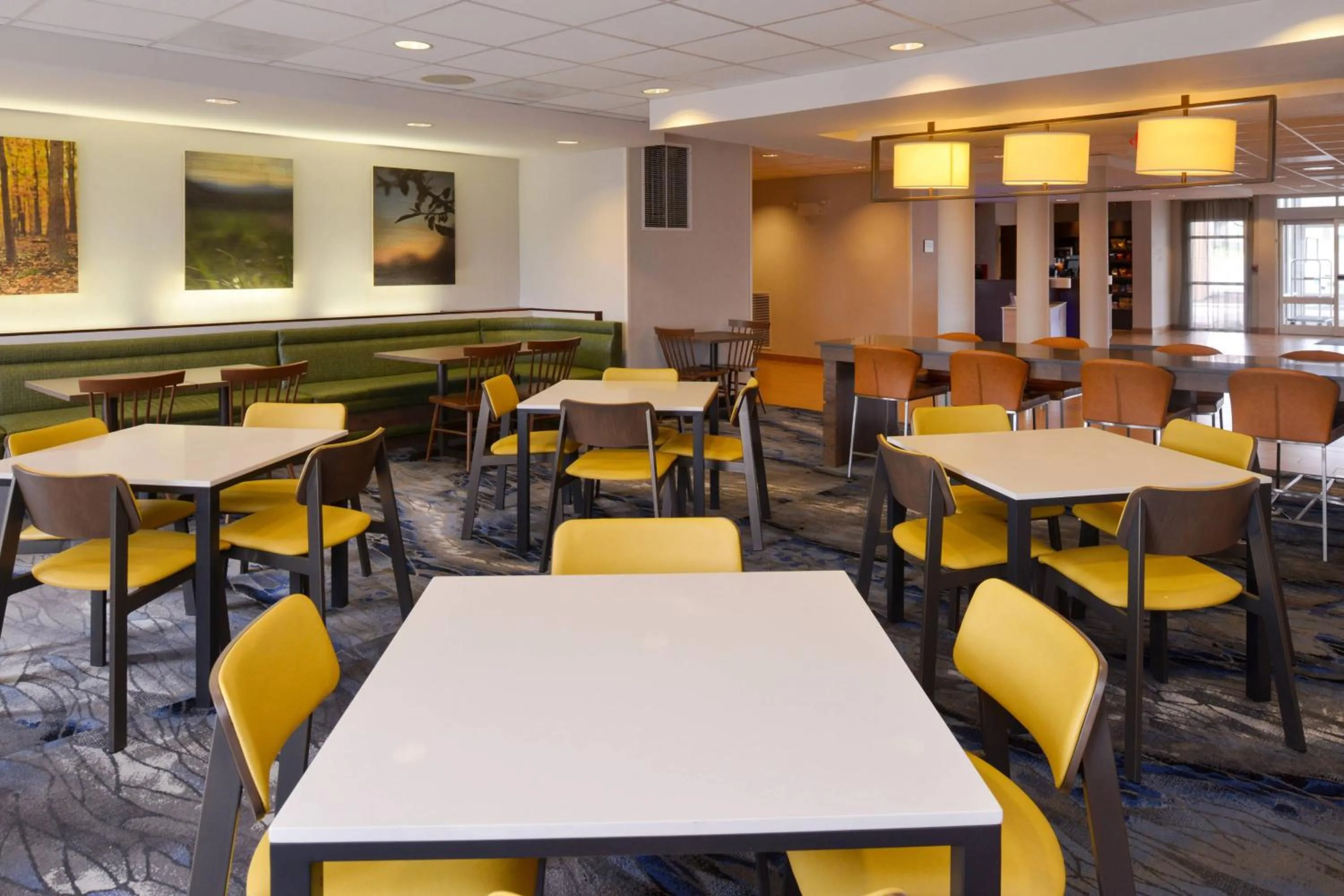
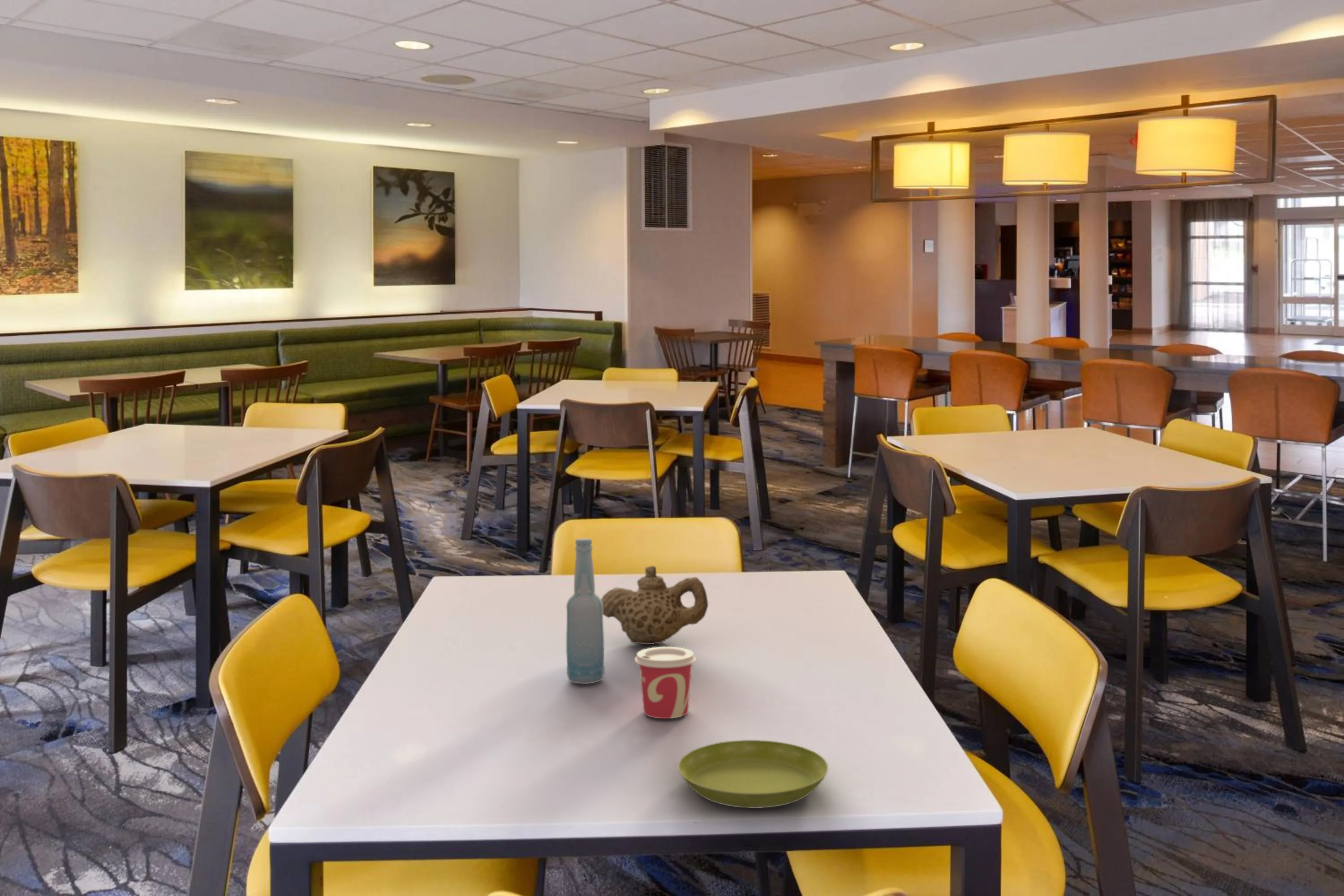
+ cup (665, 682)
+ teapot (653, 604)
+ bottle (585, 610)
+ saucer (753, 775)
